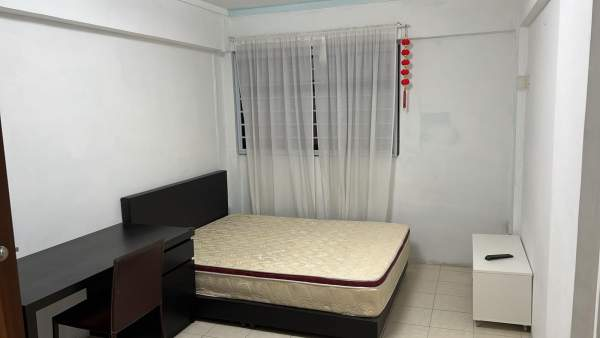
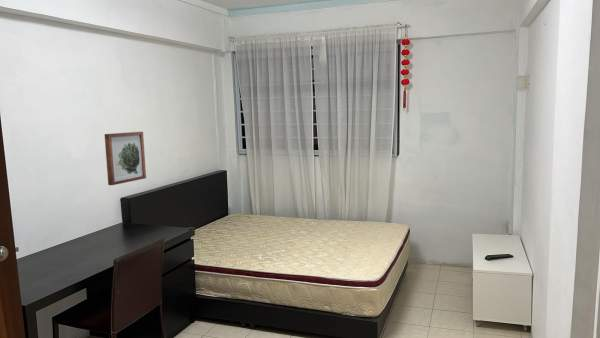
+ wall art (126, 157)
